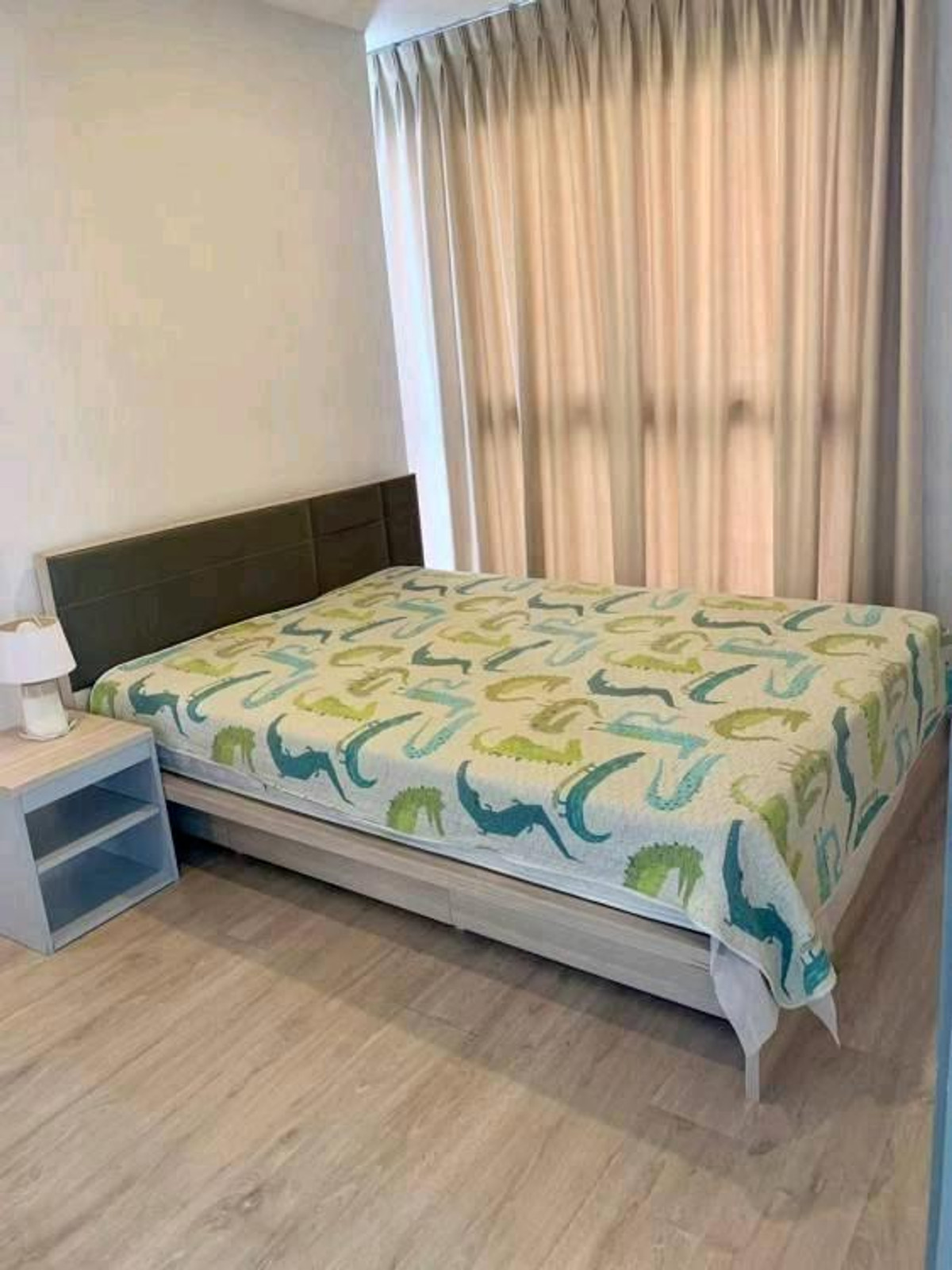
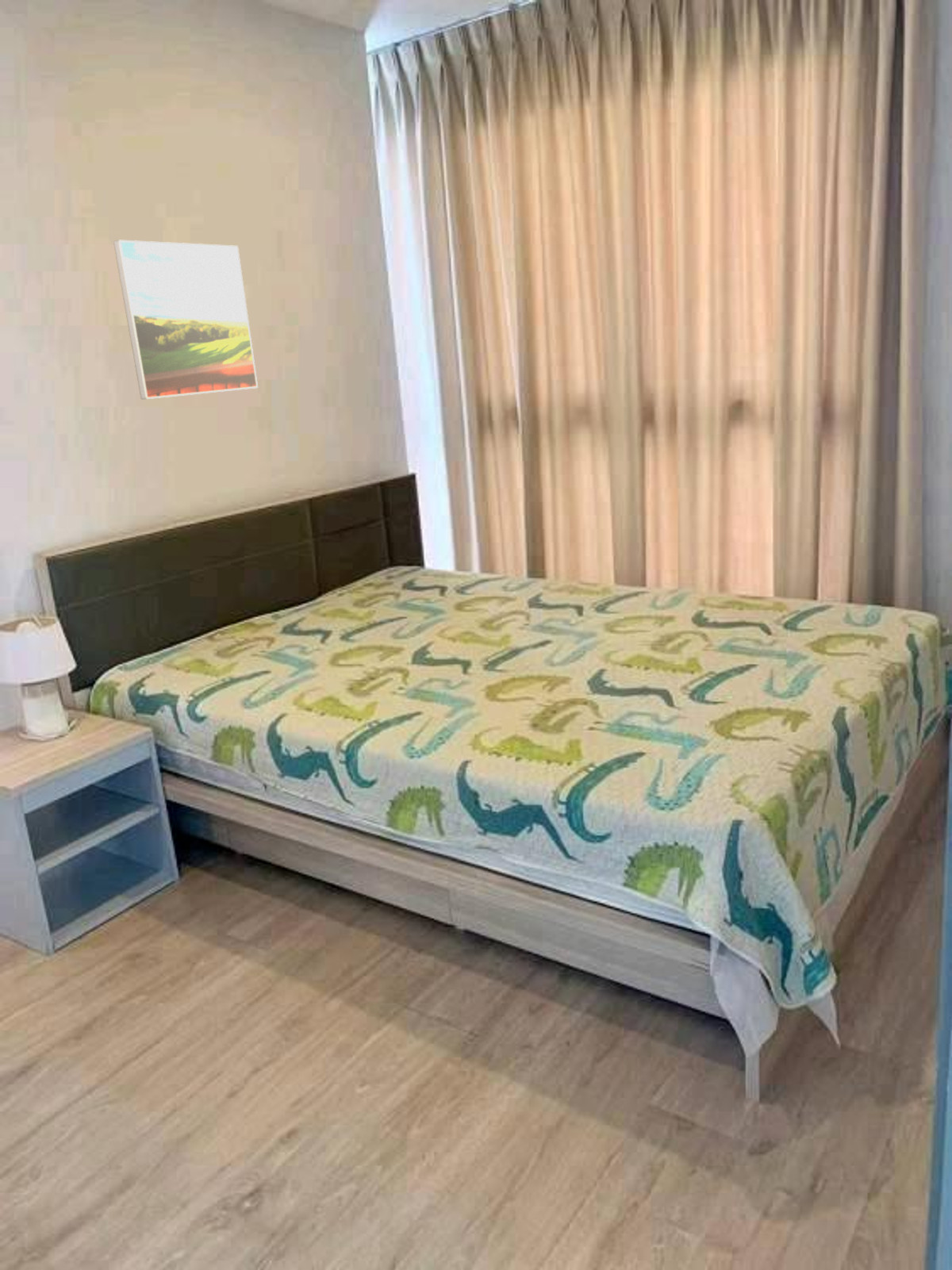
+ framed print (190, 320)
